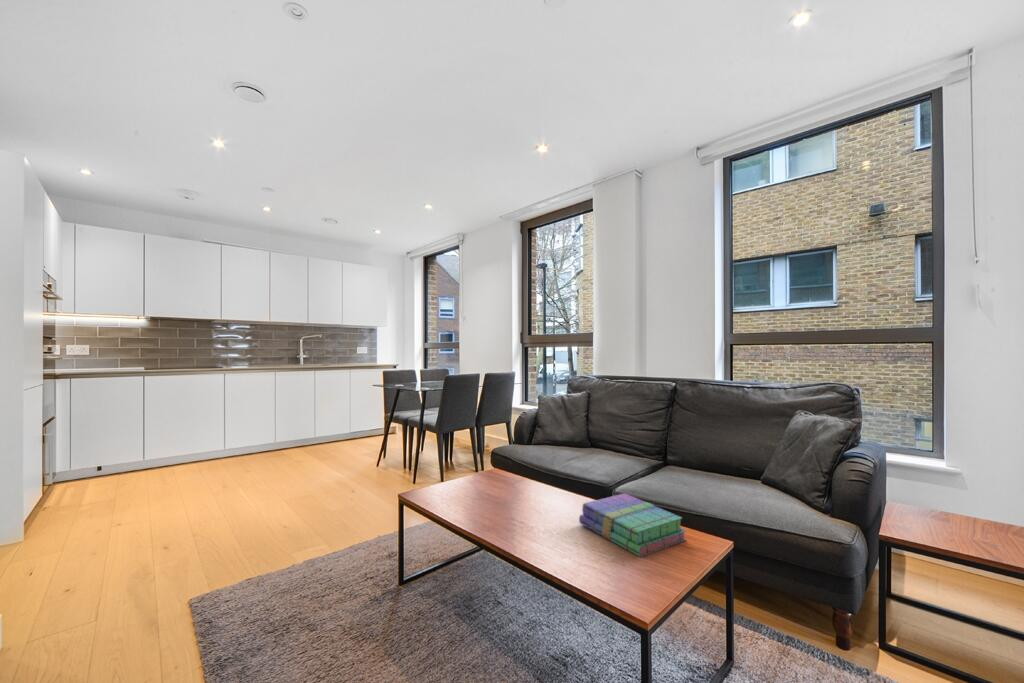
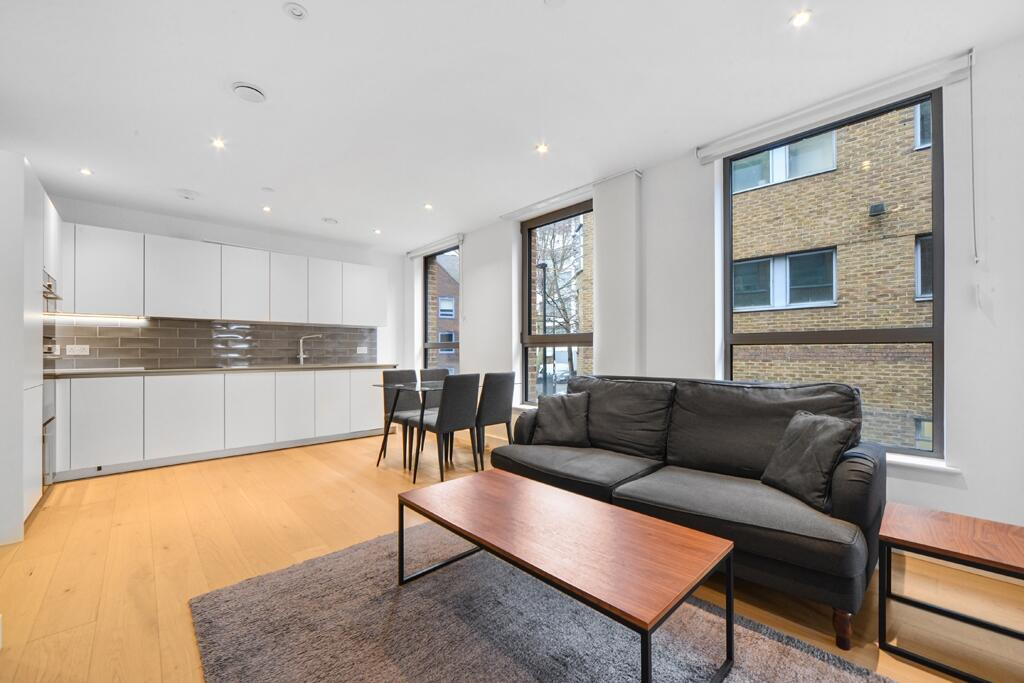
- books (630, 521)
